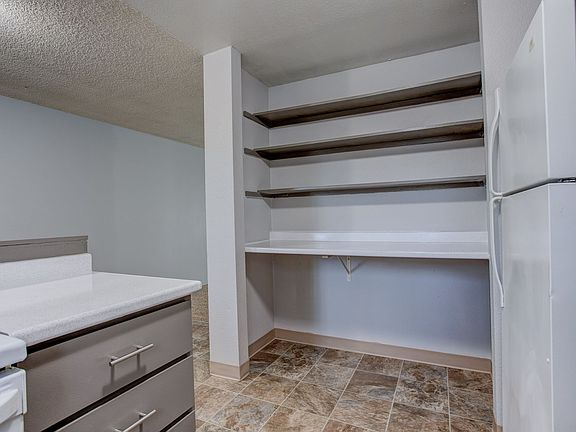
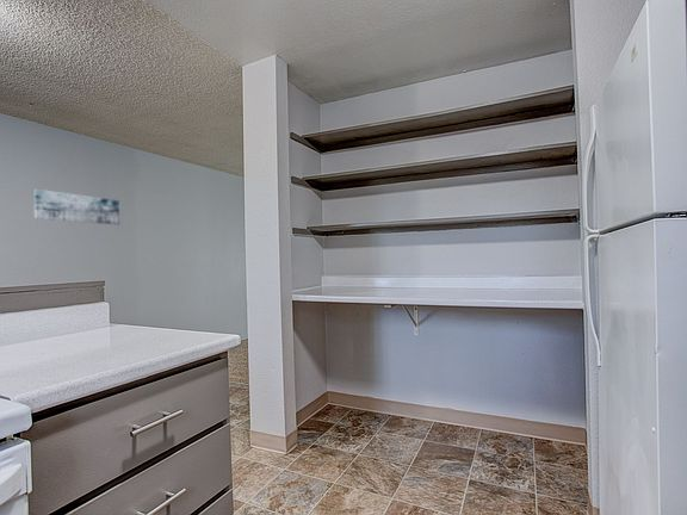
+ wall art (80, 209)
